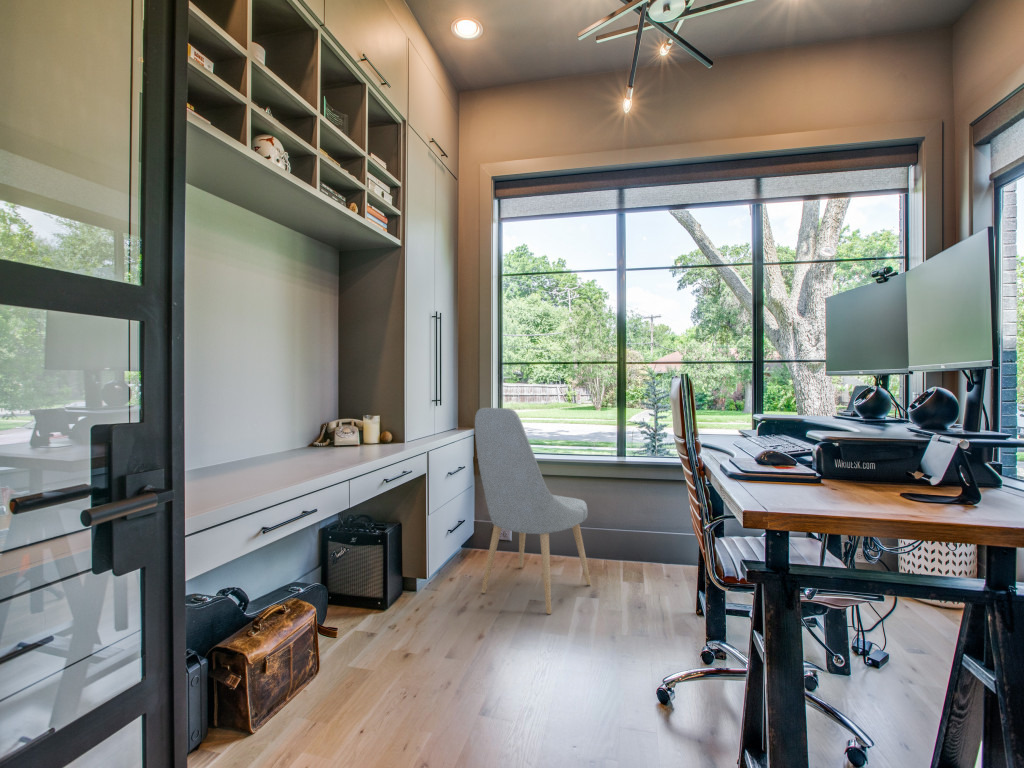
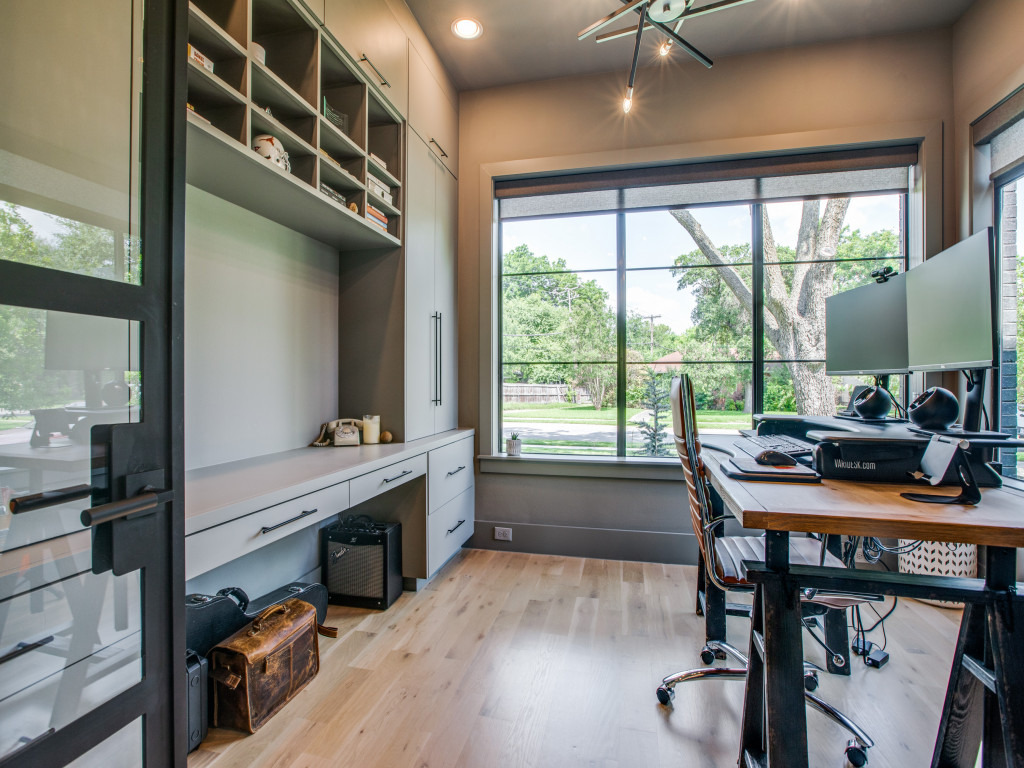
- chair (528, 499)
